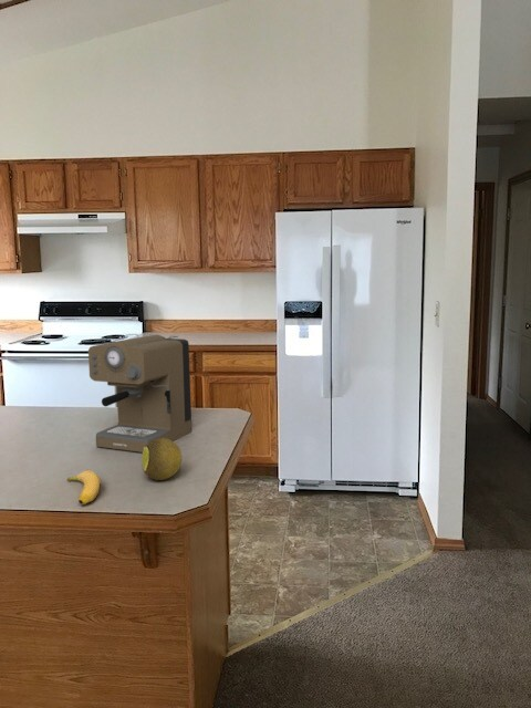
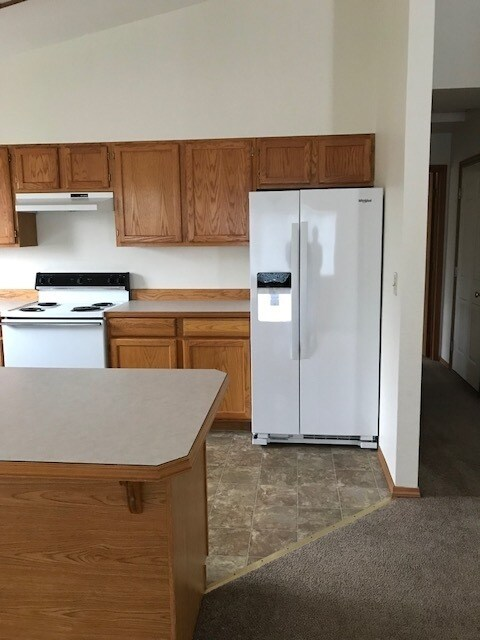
- coffee maker (143, 389)
- fruit (160, 458)
- banana (84, 483)
